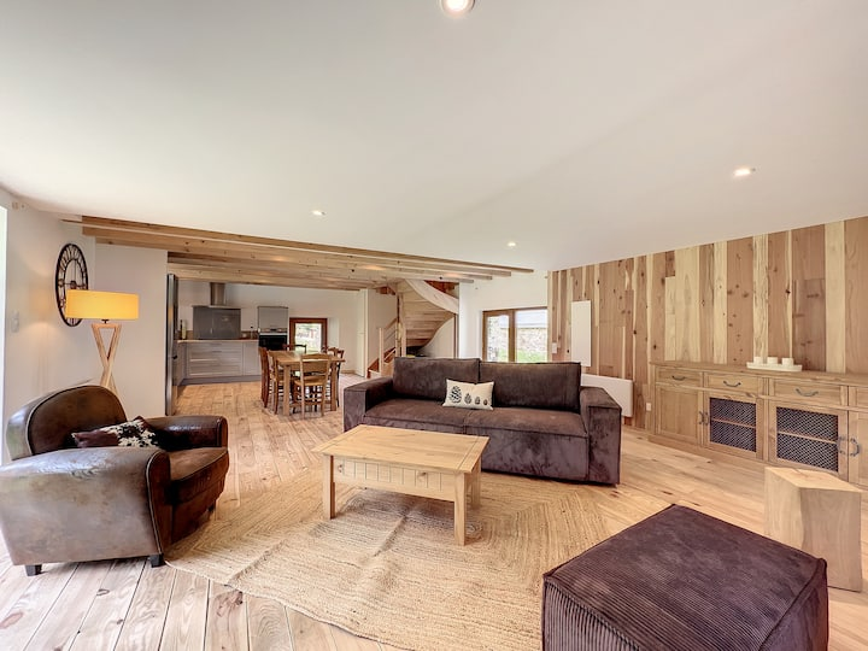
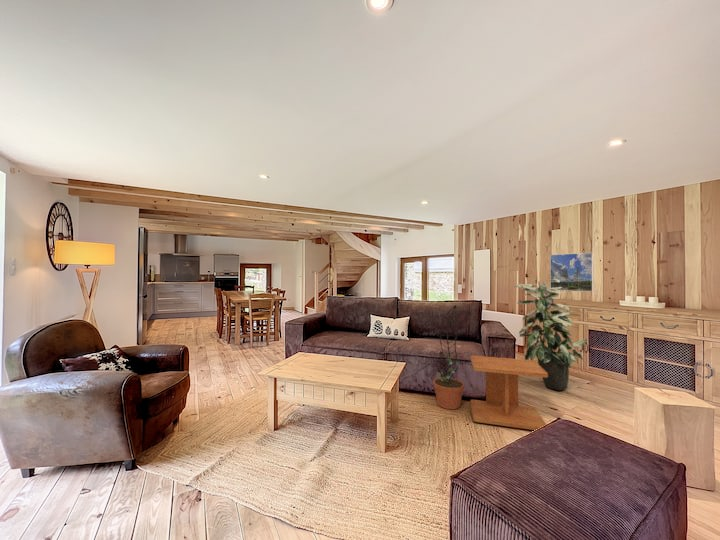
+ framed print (570, 272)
+ decorative plant (448, 353)
+ side table (505, 390)
+ indoor plant (548, 332)
